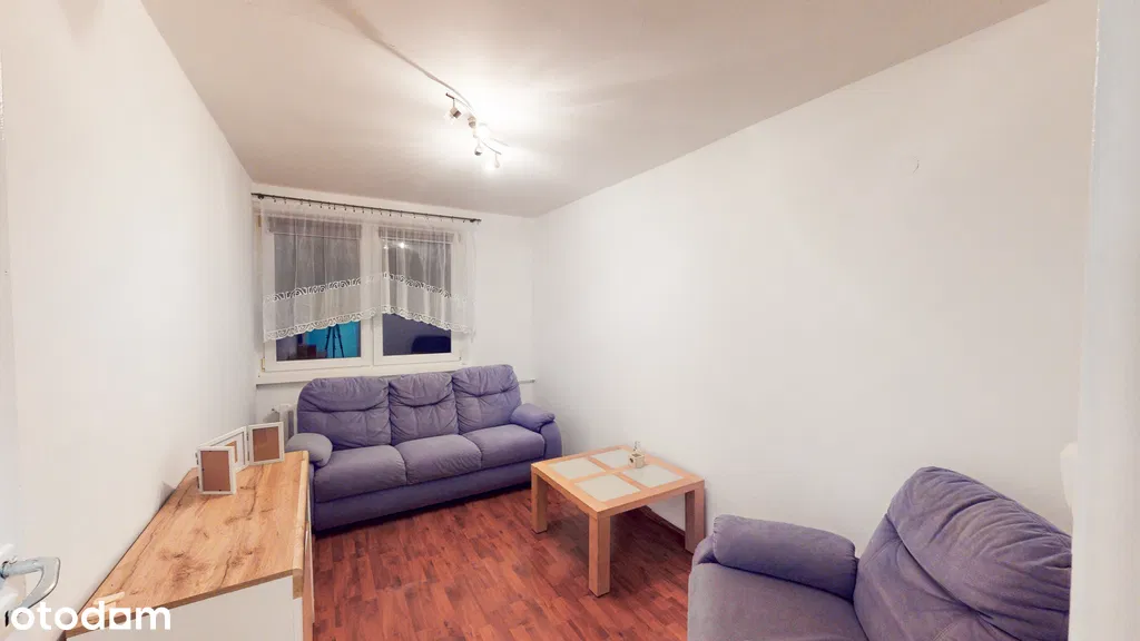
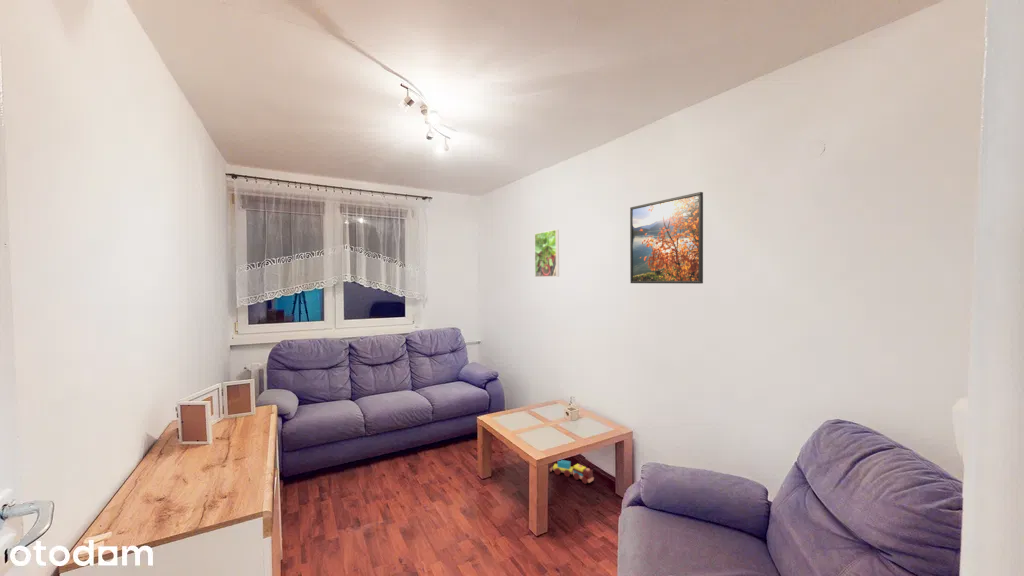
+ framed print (663, 242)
+ toy train (561, 469)
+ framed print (546, 254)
